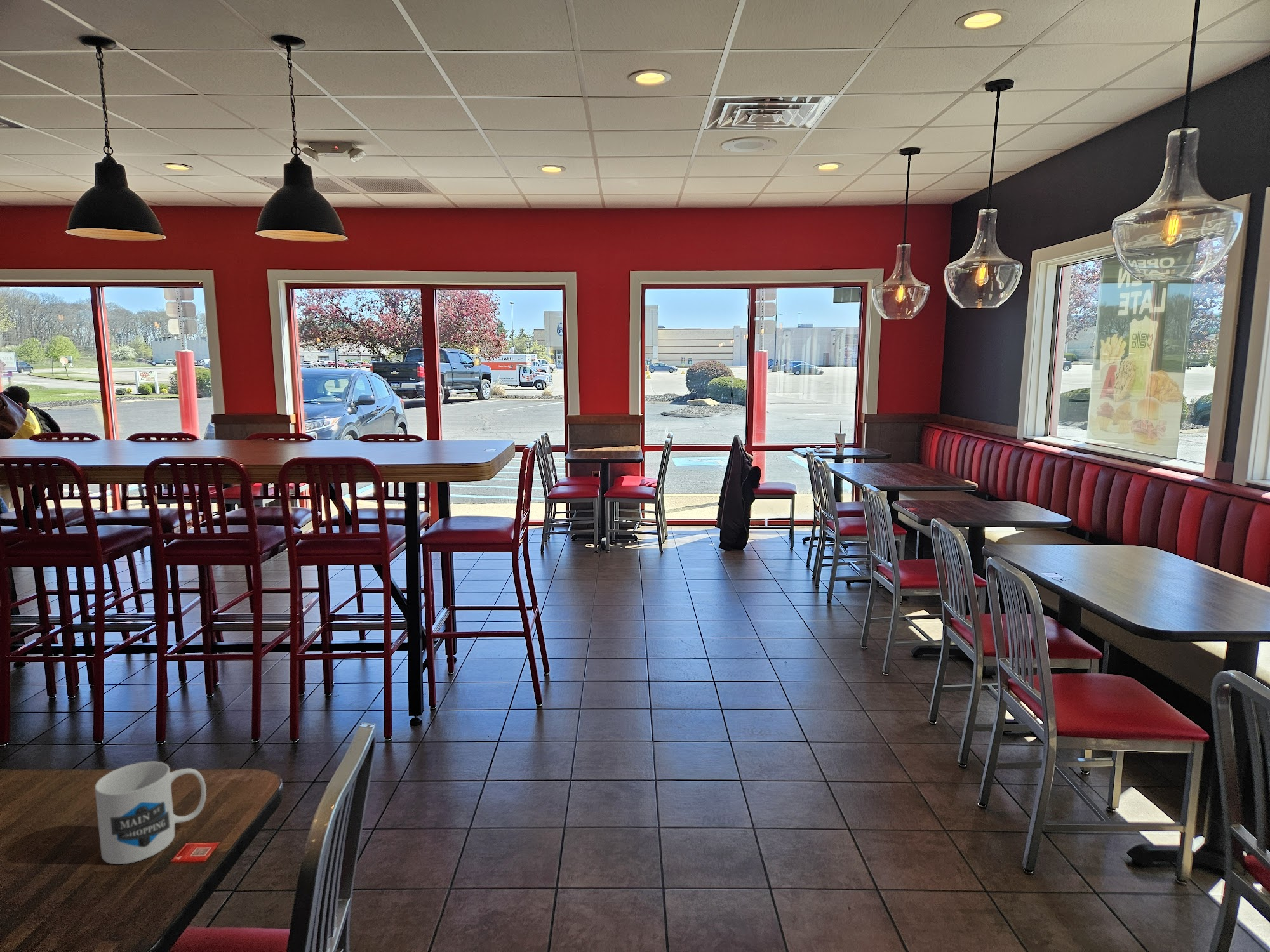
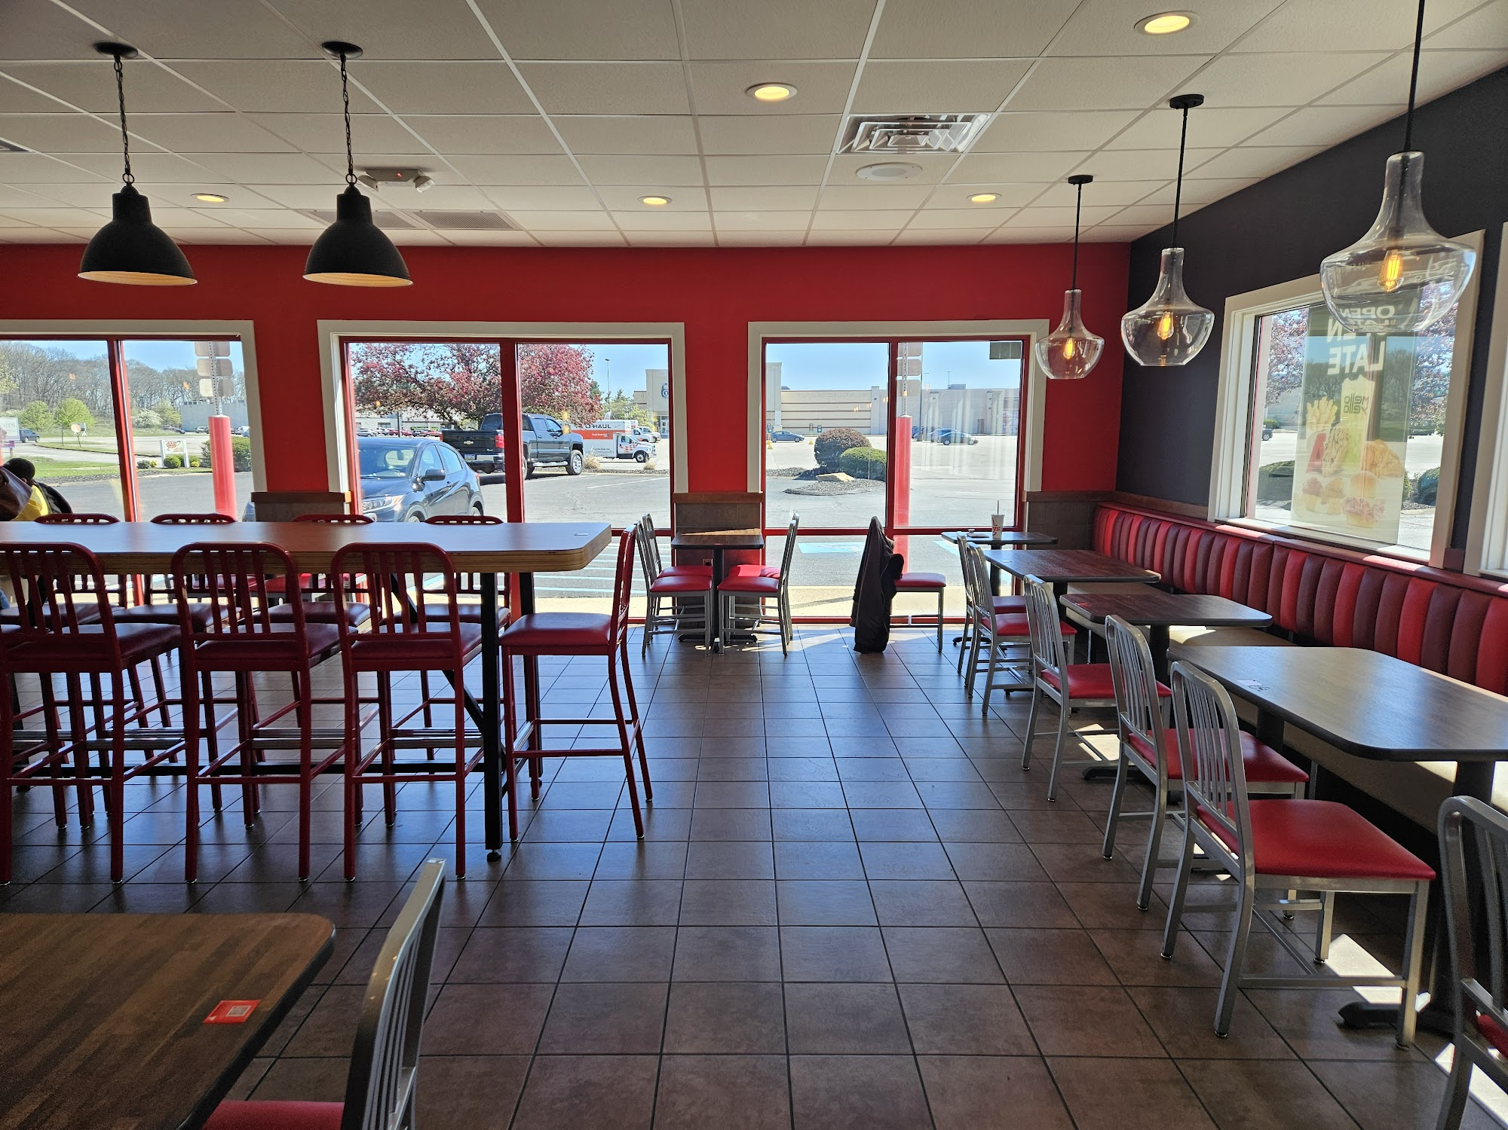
- mug (149, 807)
